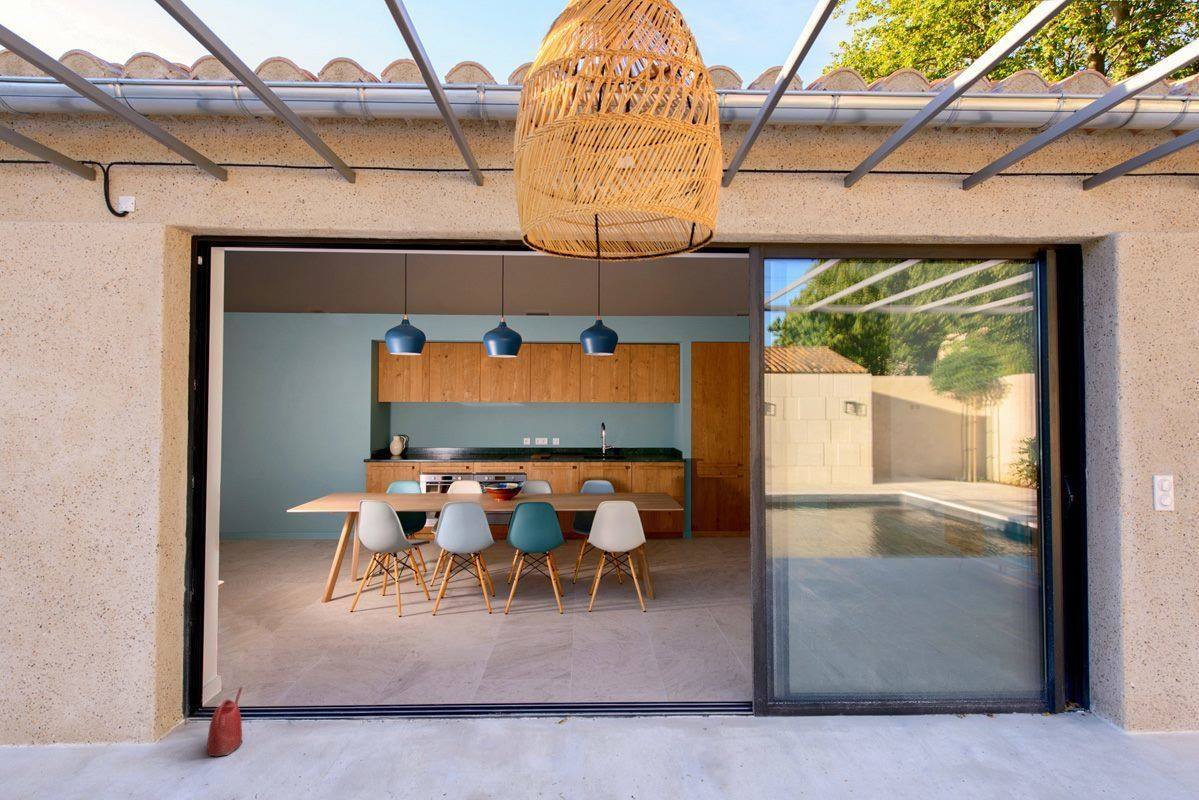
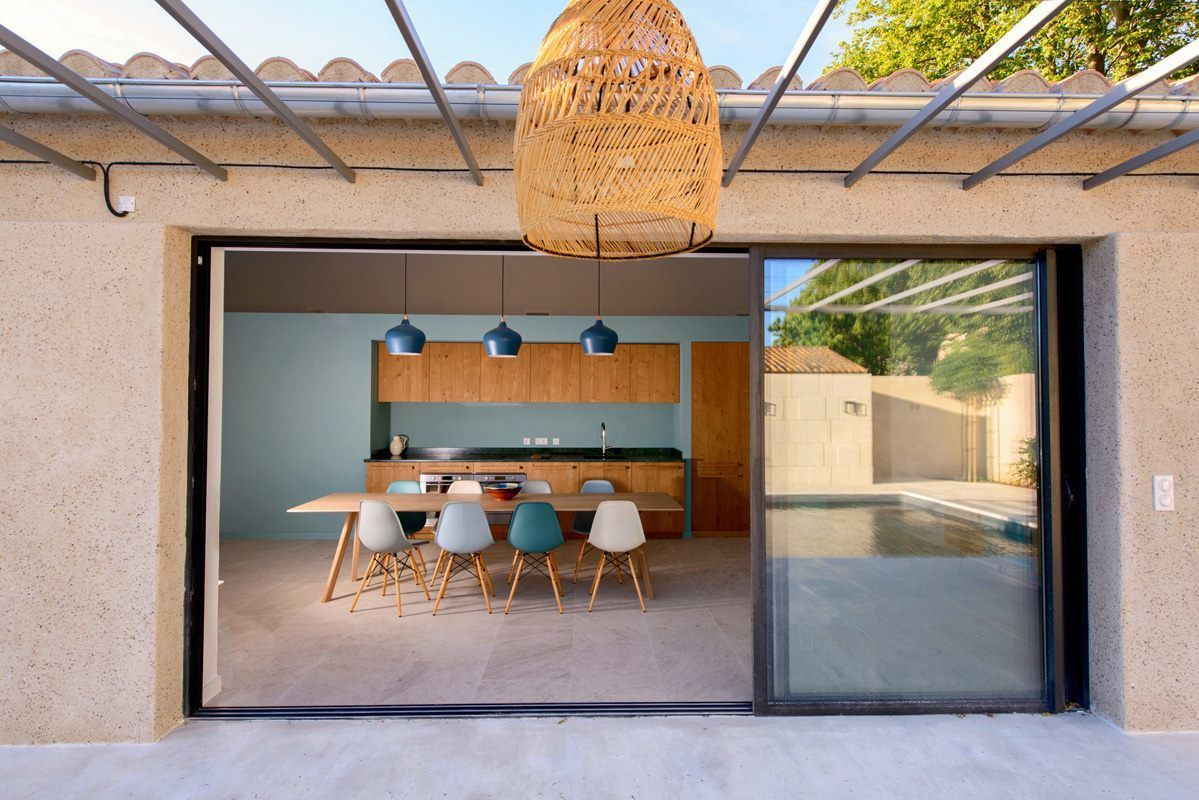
- watering can (228, 717)
